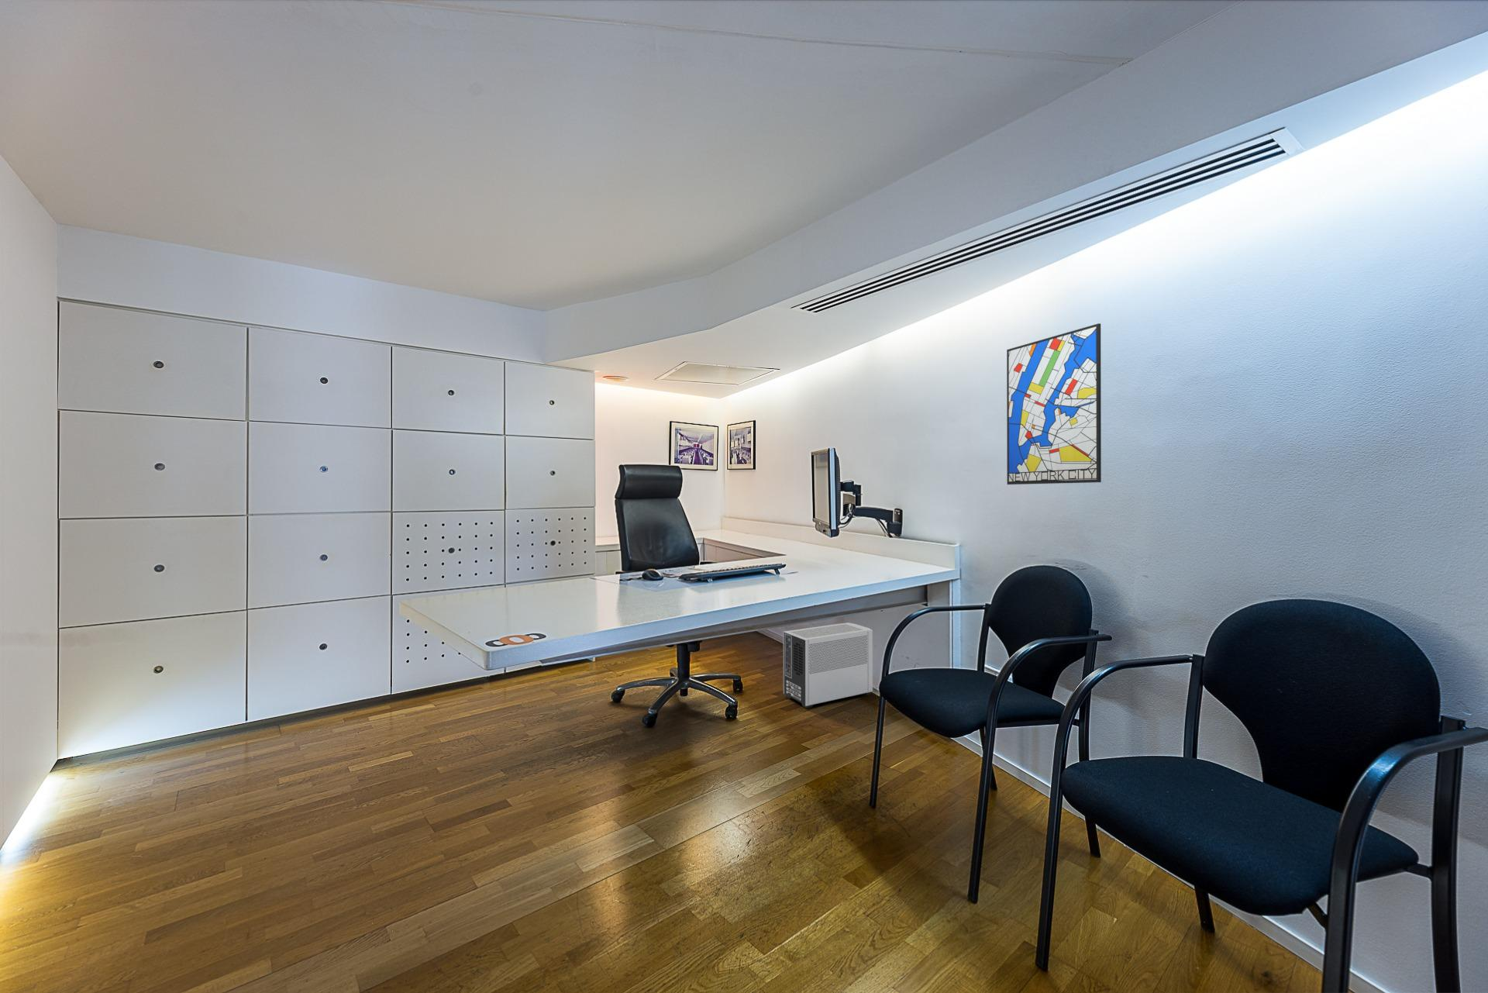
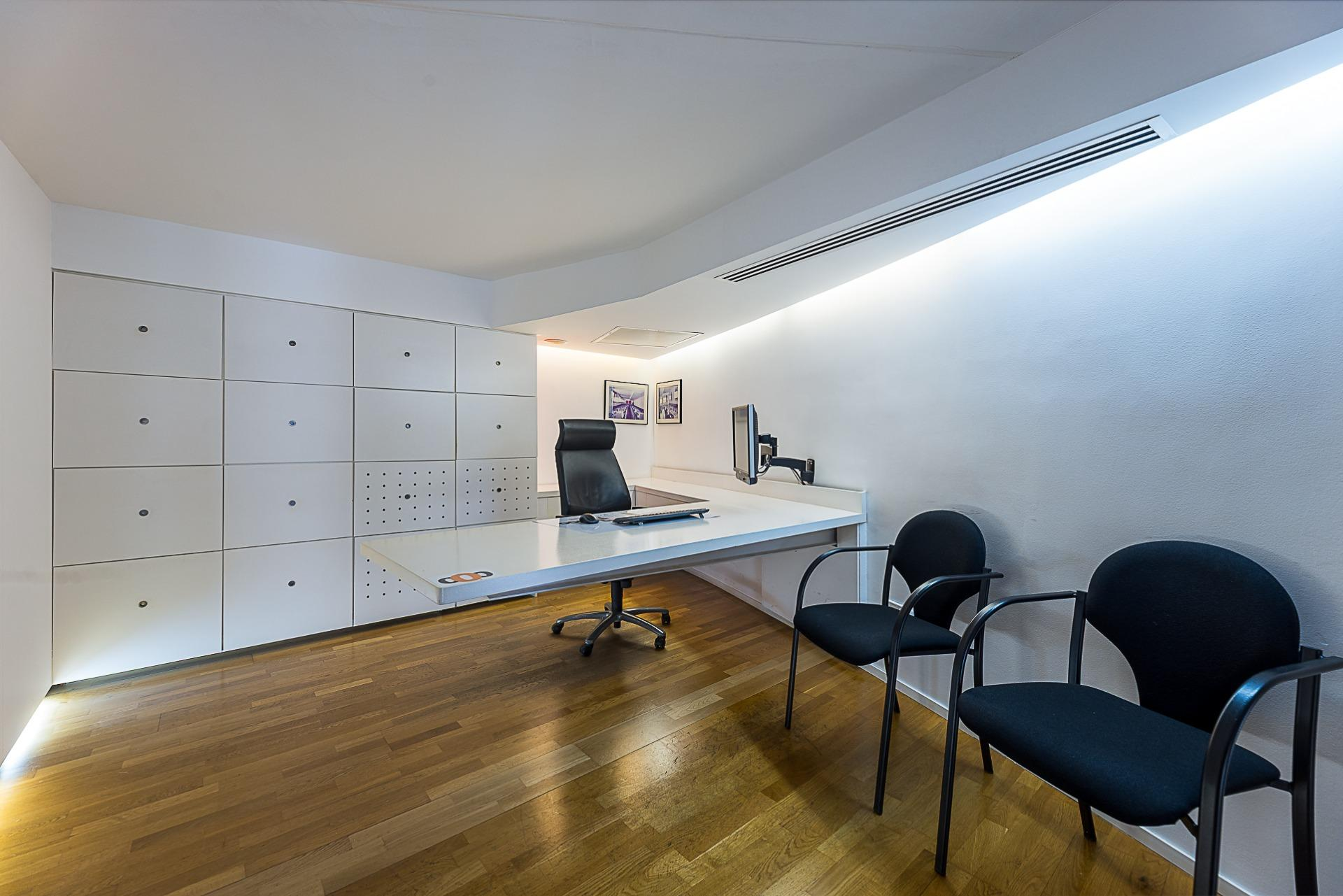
- air purifier (829, 663)
- wall art (1050, 410)
